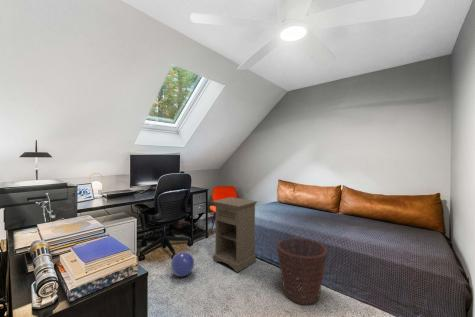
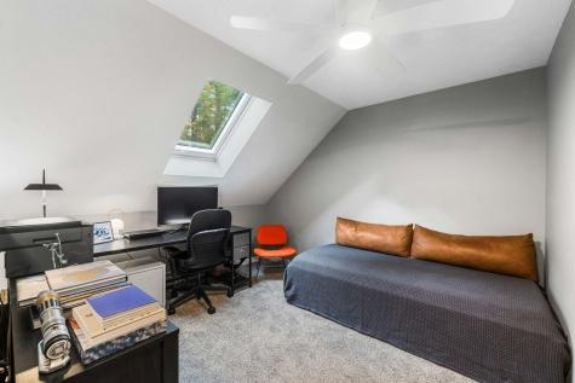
- basket (301, 270)
- ball (182, 263)
- nightstand (234, 231)
